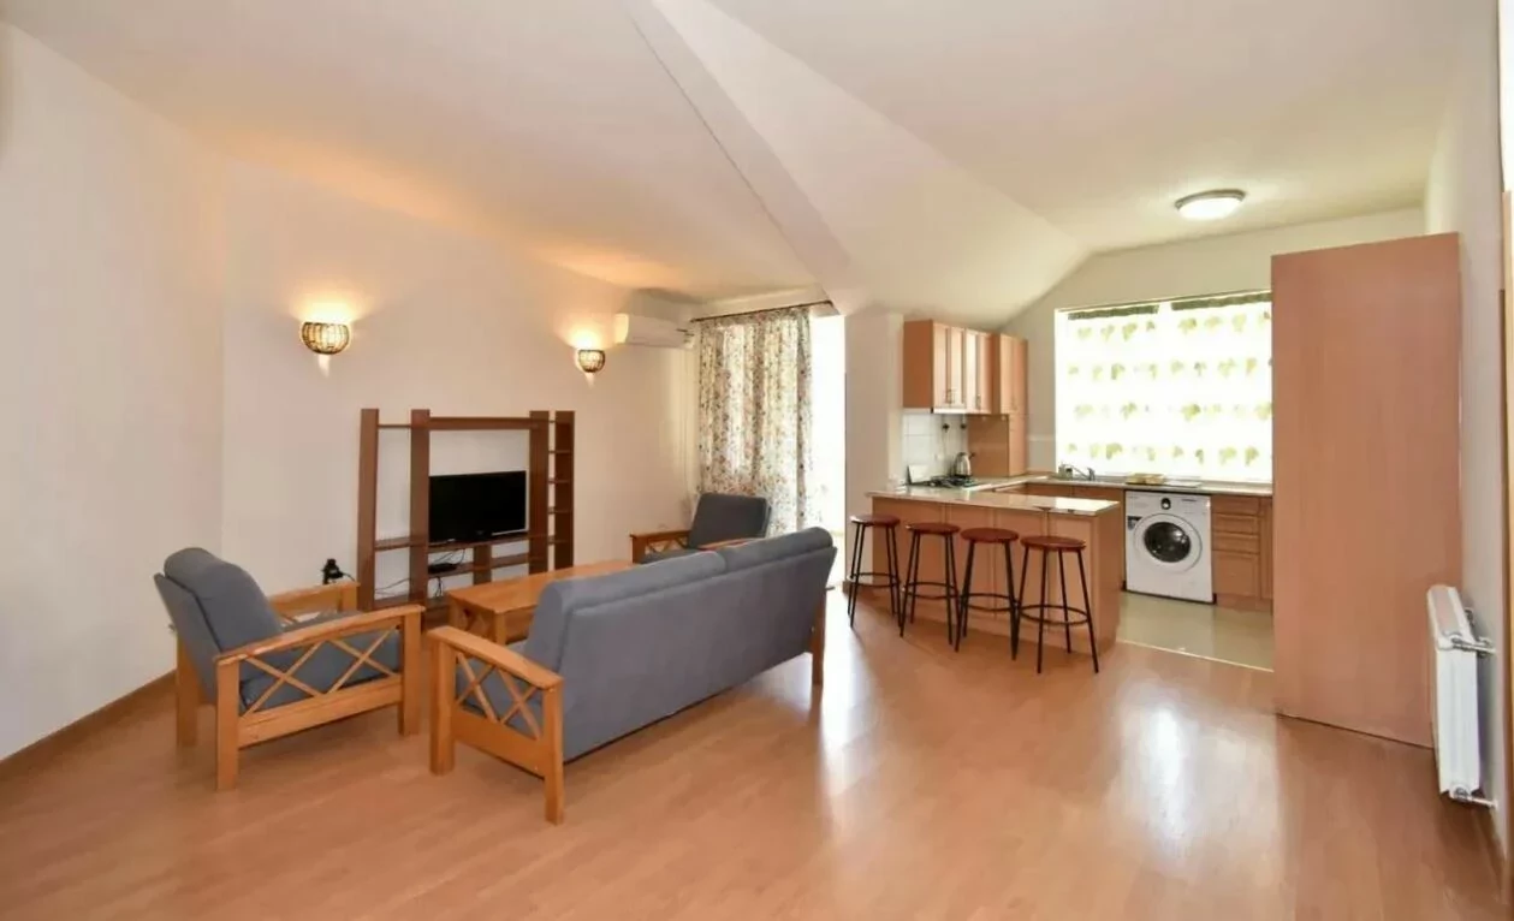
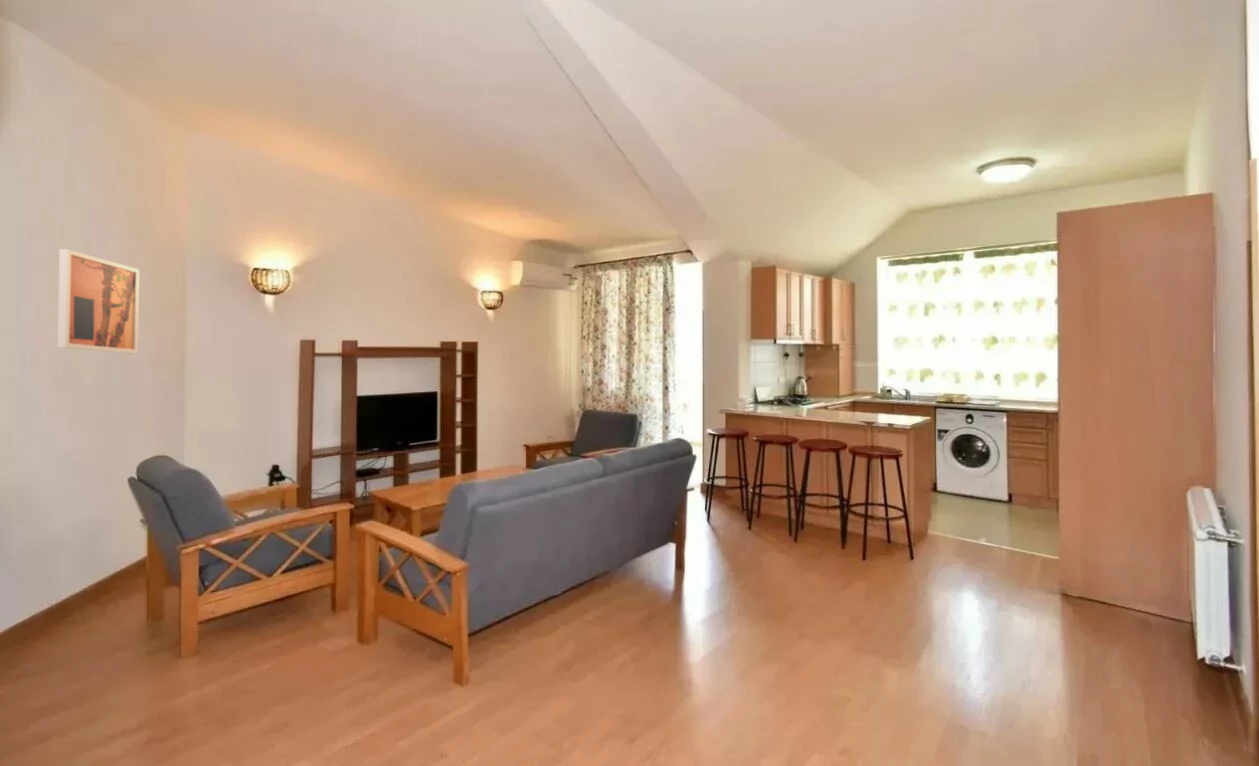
+ wall art (101, 305)
